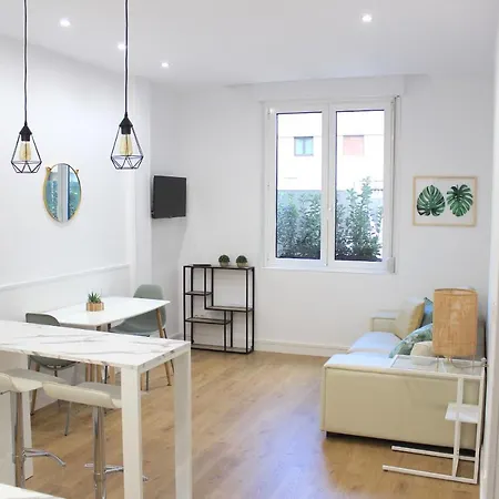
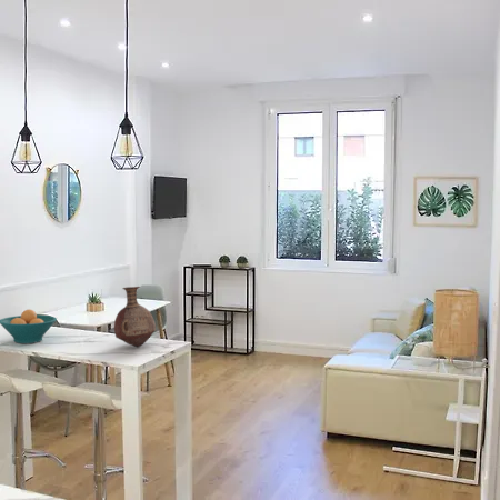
+ vase (134, 316)
+ fruit bowl (28, 324)
